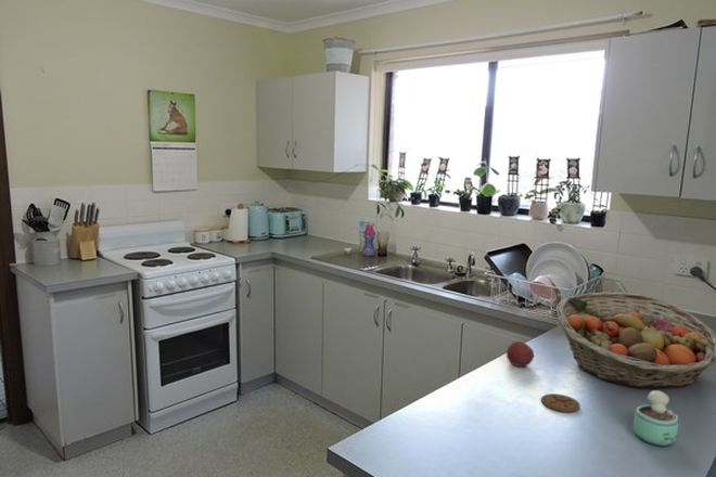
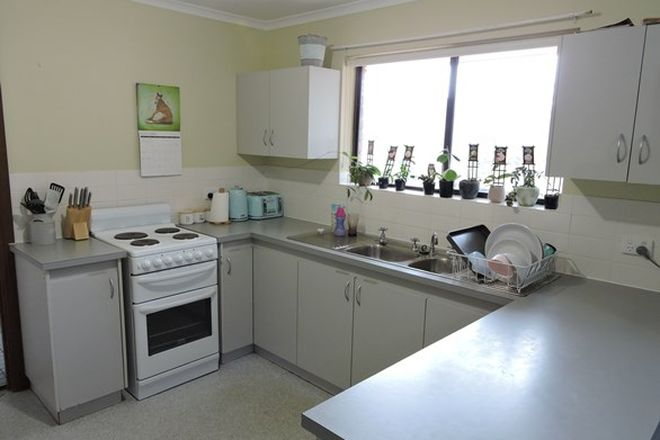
- chocolate milk (660, 414)
- coaster (560, 402)
- fruit basket (634, 337)
- apple (520, 353)
